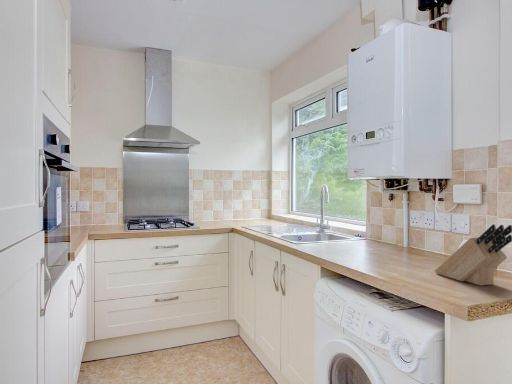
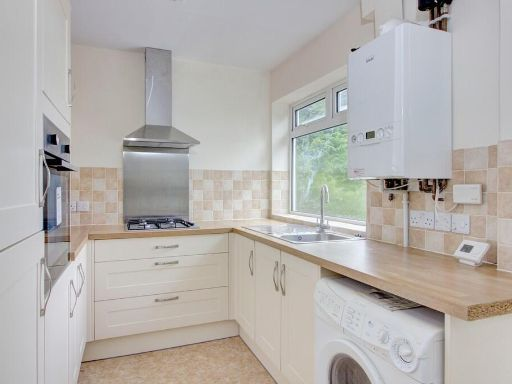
- knife block (472, 251)
